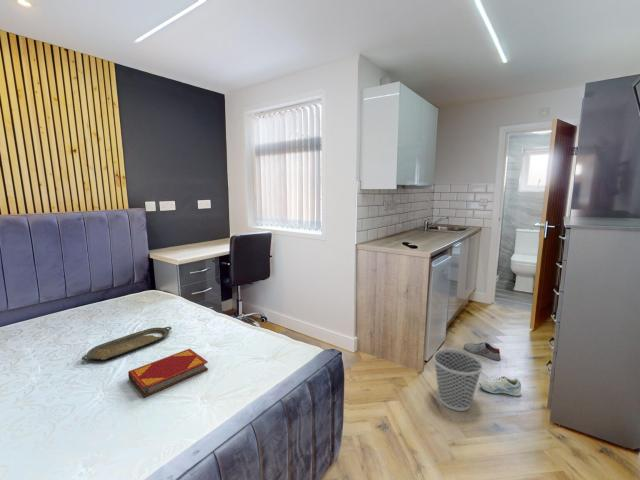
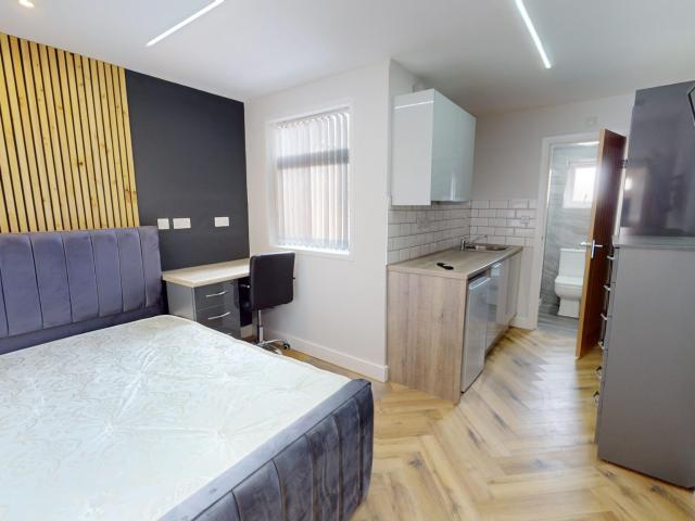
- wastebasket (455, 380)
- shoe (482, 347)
- hardback book (169, 370)
- sneaker (500, 384)
- serving tray (131, 343)
